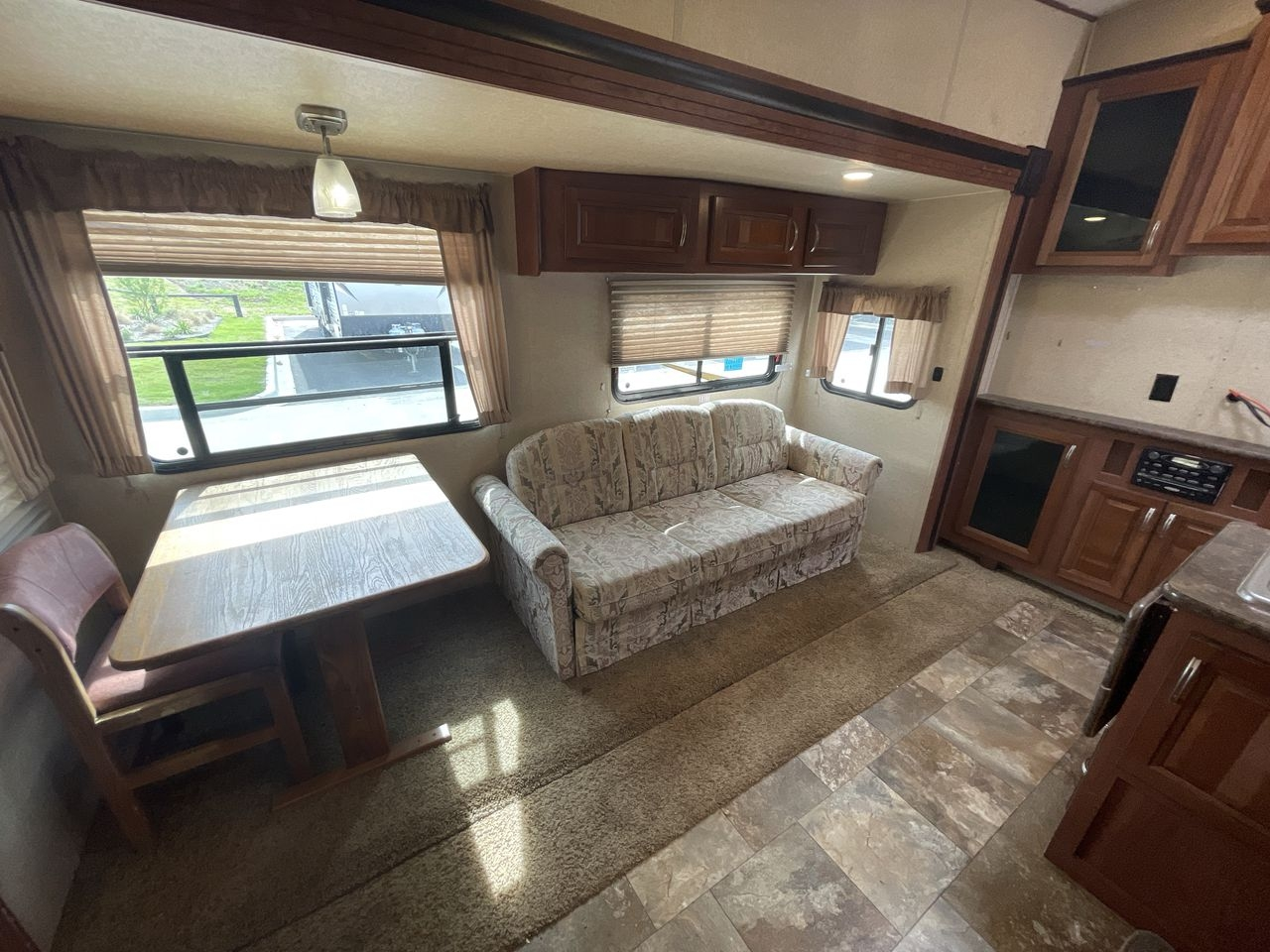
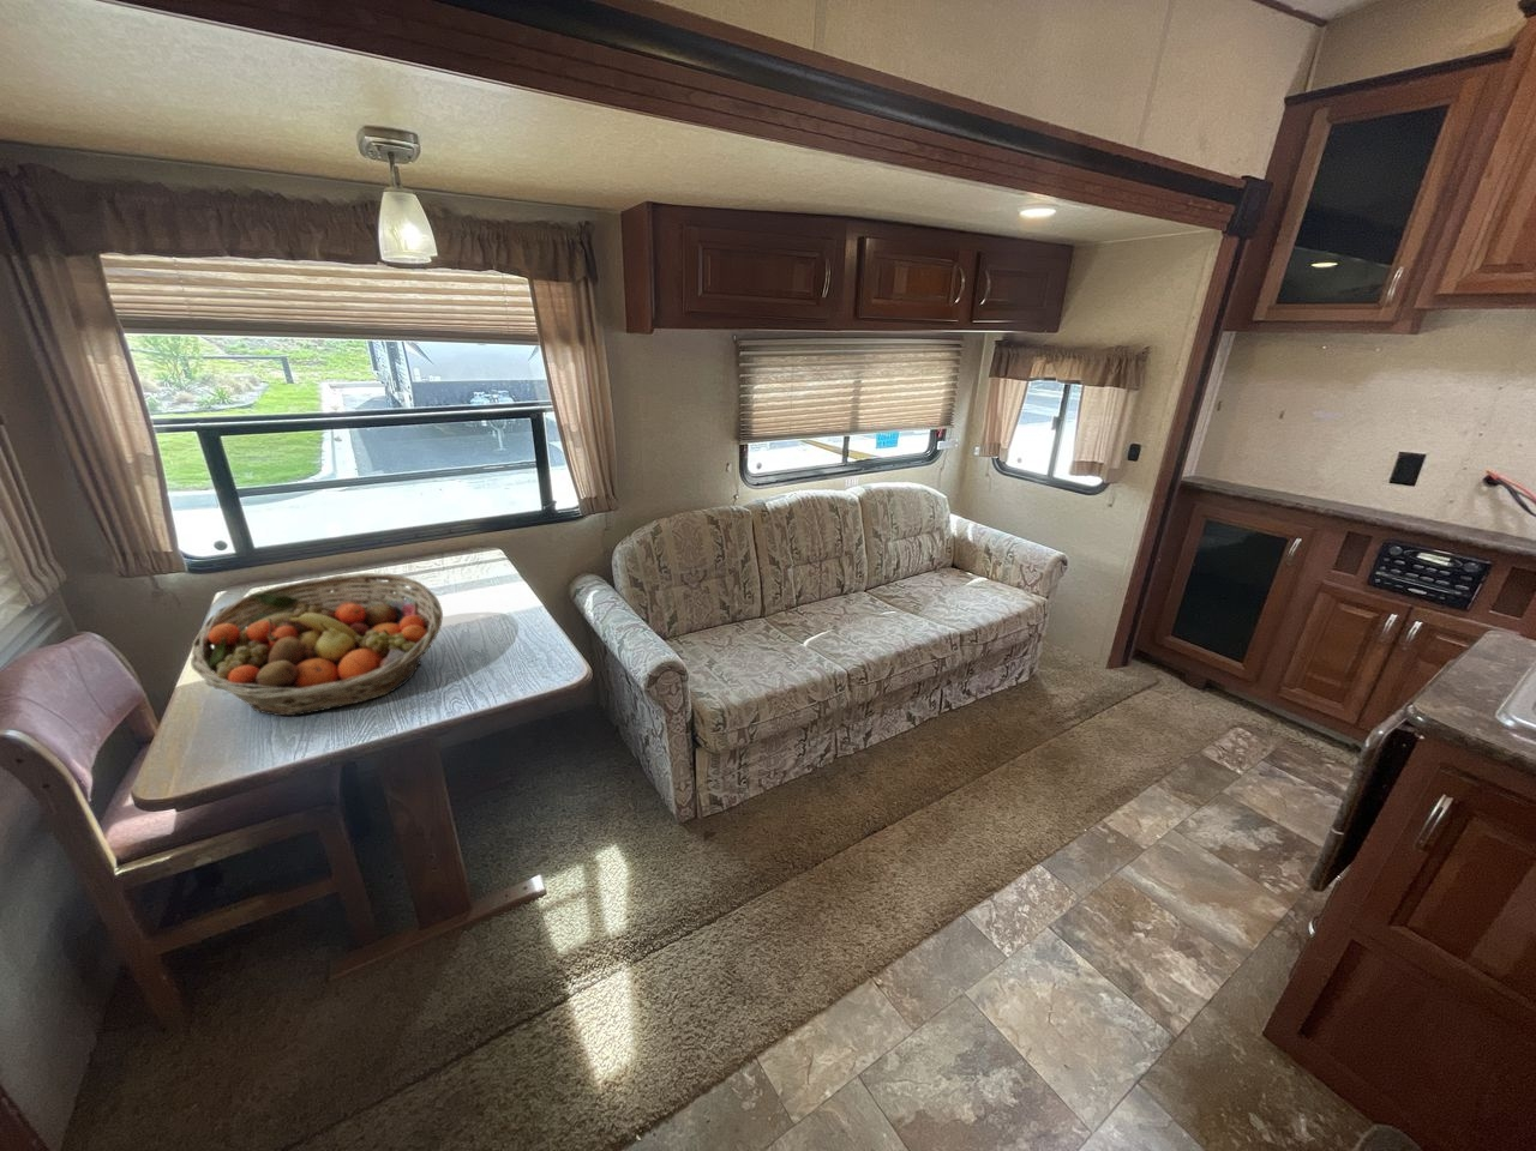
+ fruit basket (330, 641)
